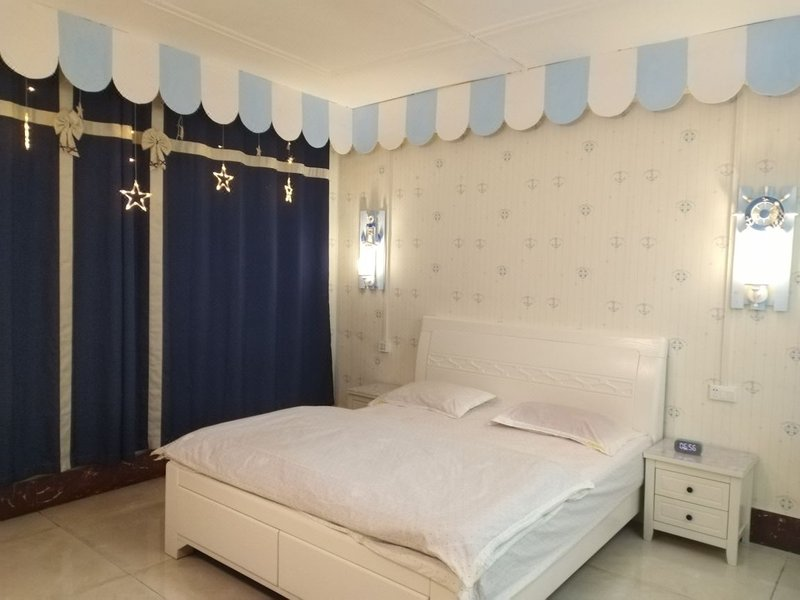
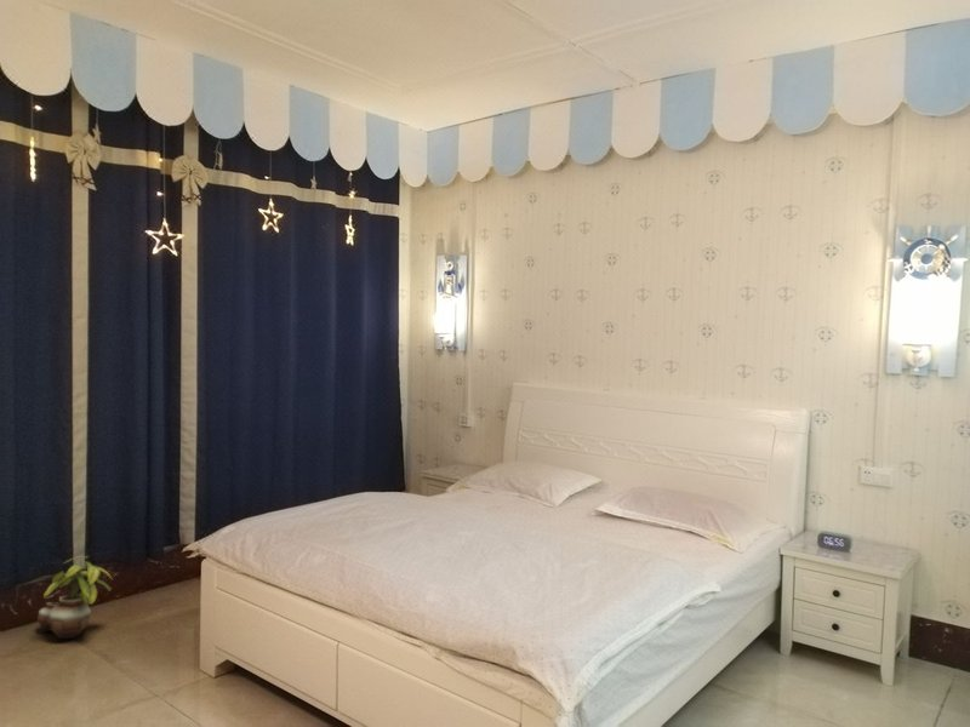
+ potted plant (75, 595)
